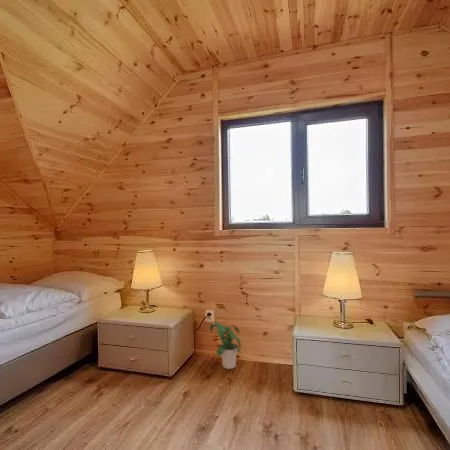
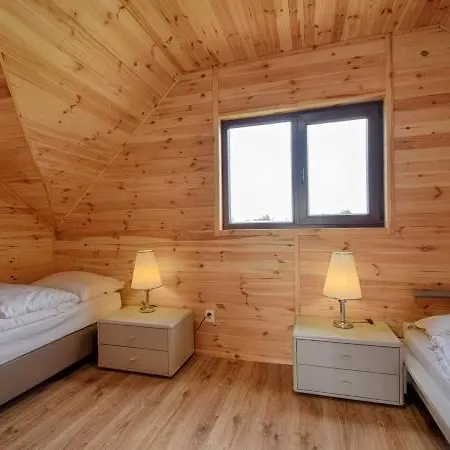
- potted plant (226, 344)
